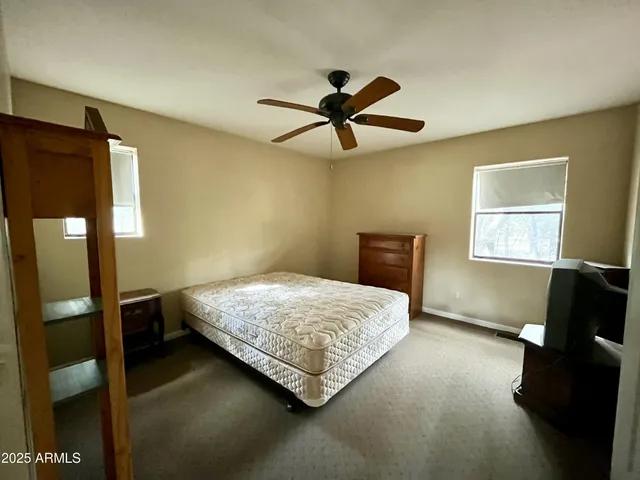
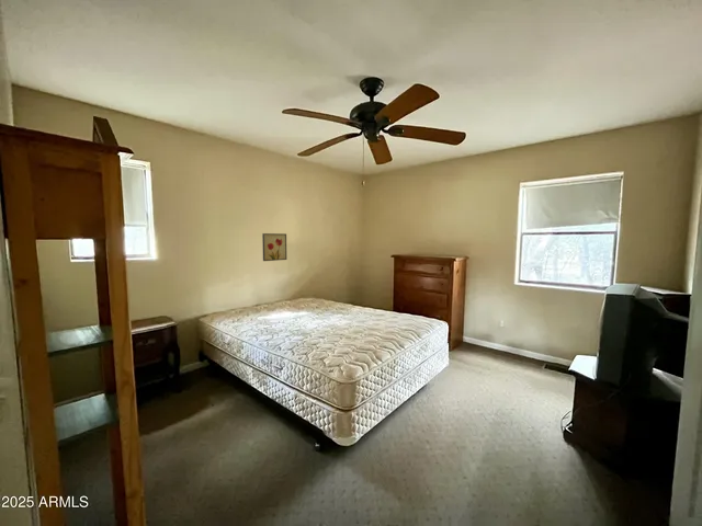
+ wall art (274, 247)
